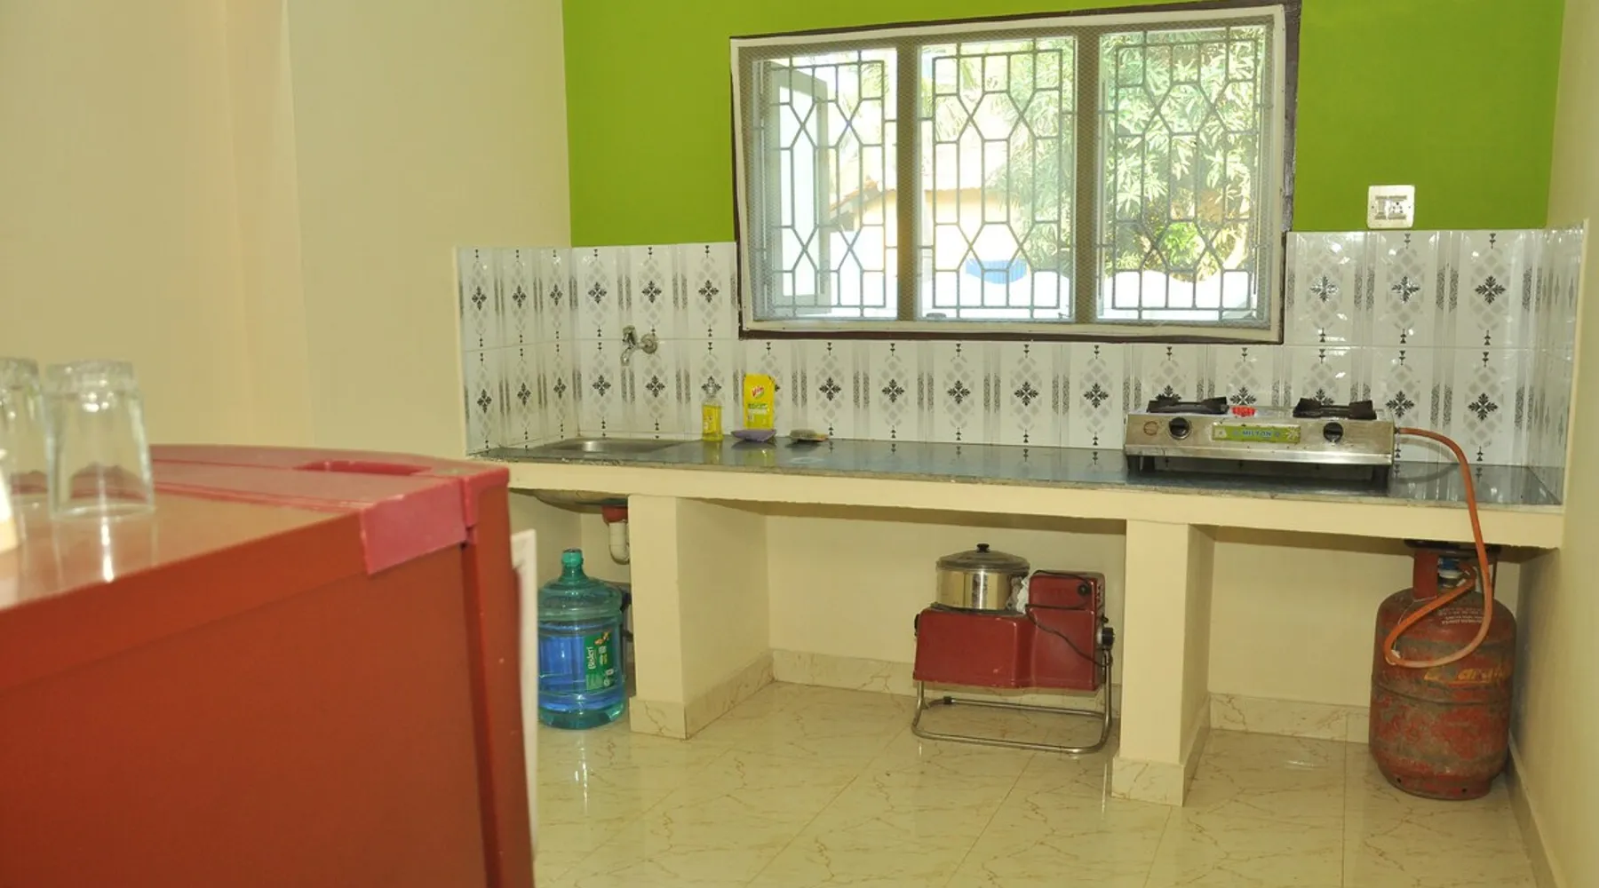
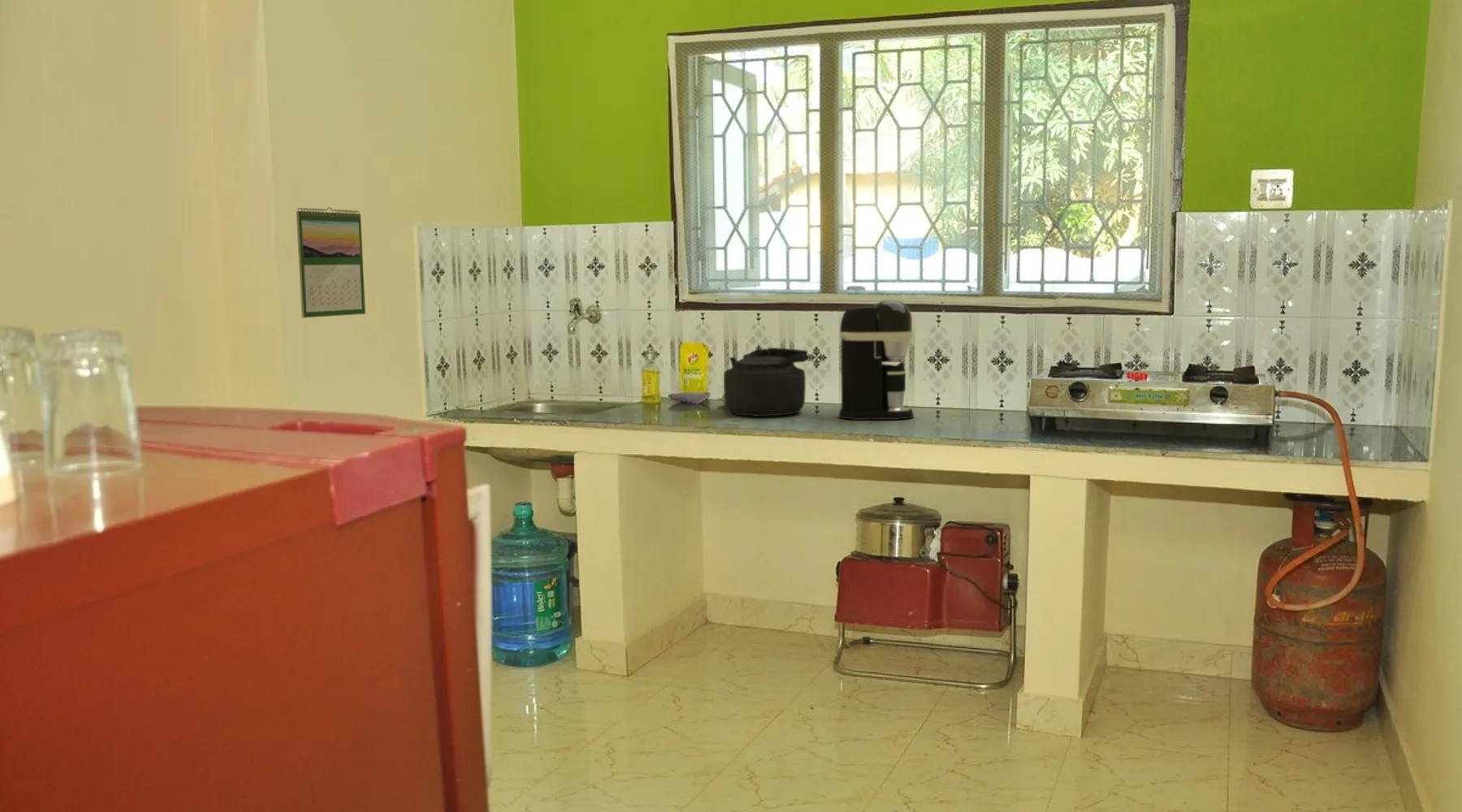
+ coffee maker (876, 359)
+ kettle (764, 380)
+ calendar (331, 261)
